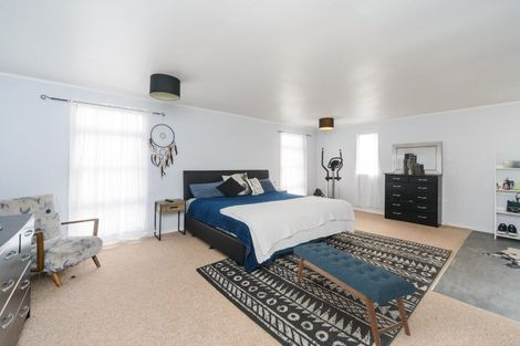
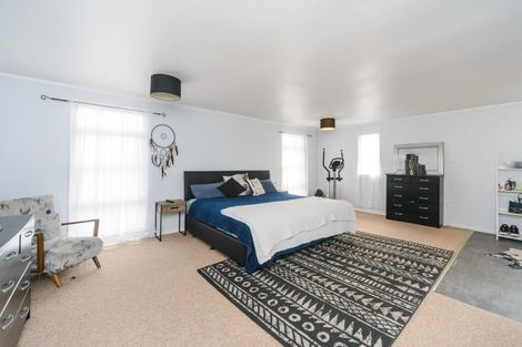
- bench (342, 281)
